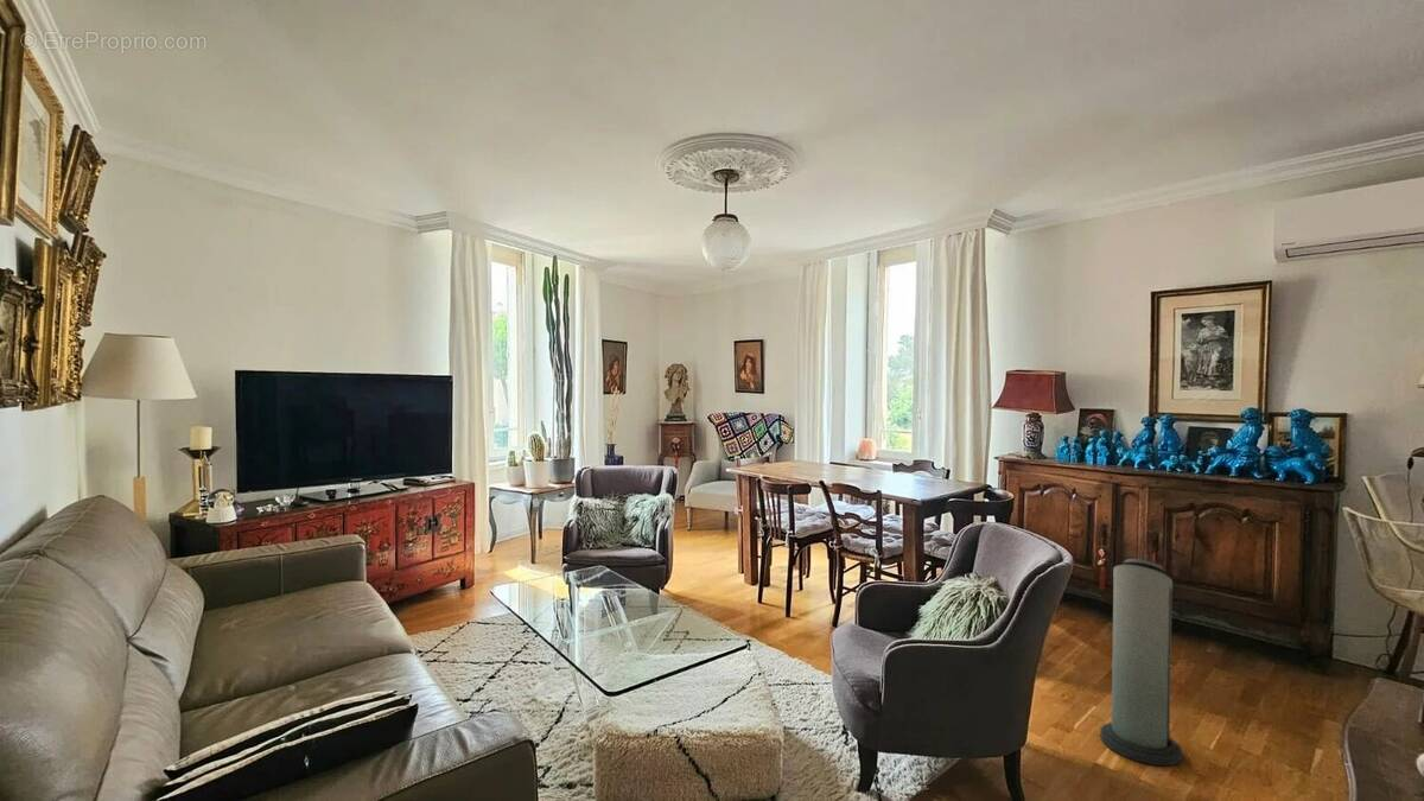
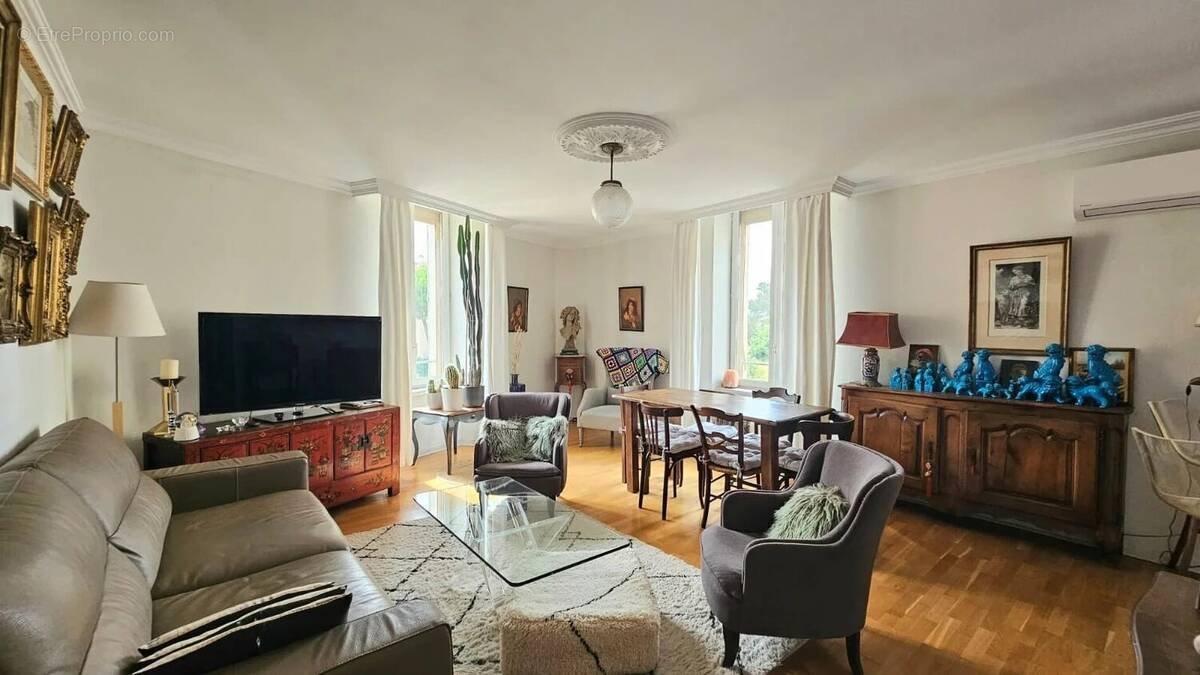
- air purifier (1140, 651)
